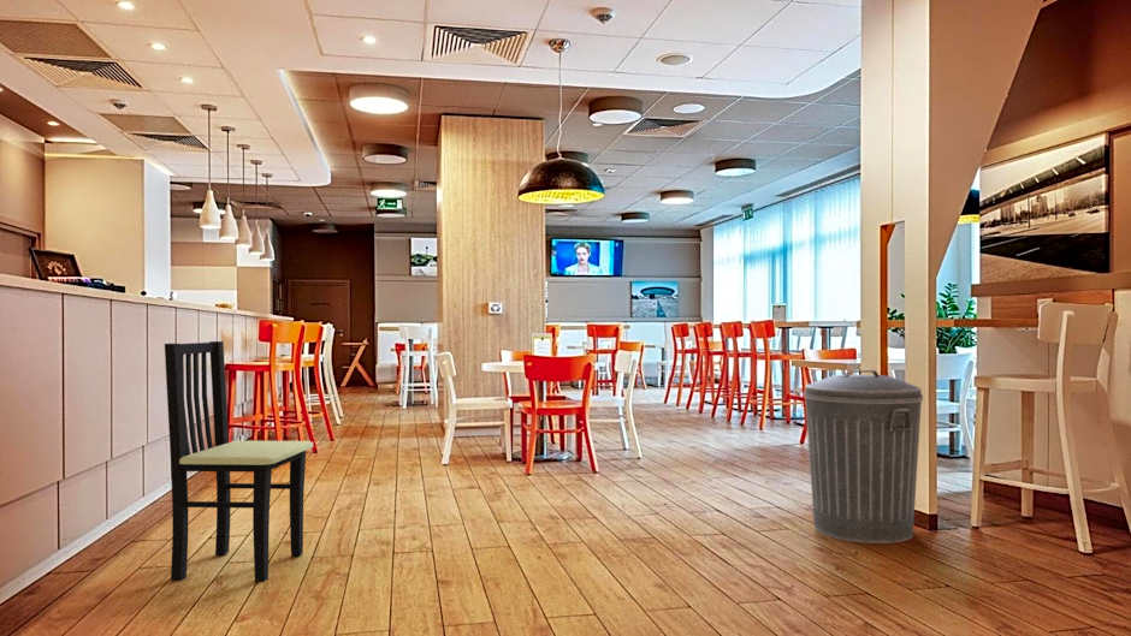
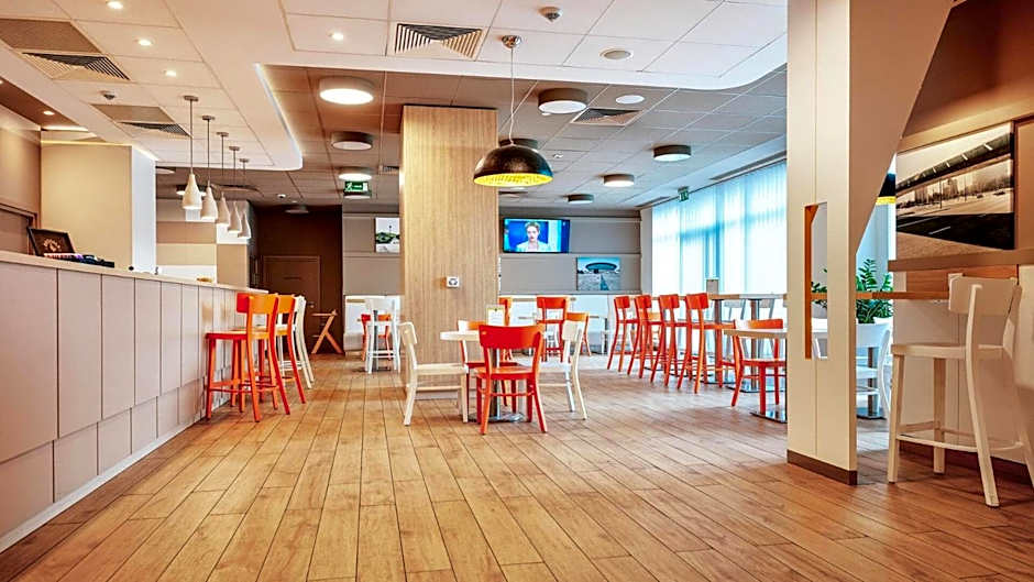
- dining chair (242, 453)
- trash can (861, 450)
